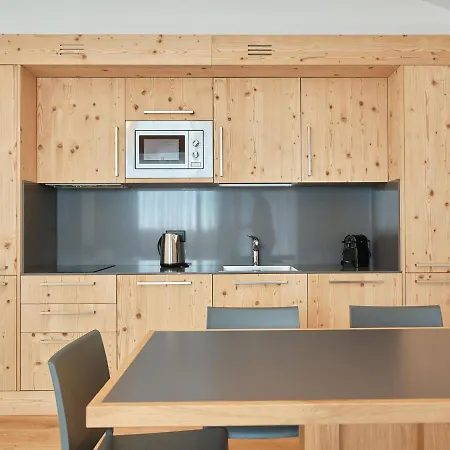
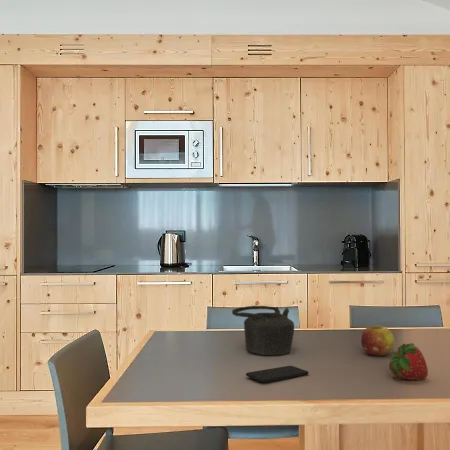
+ fruit (406, 361)
+ teapot (268, 328)
+ smartphone (277, 373)
+ fruit (377, 340)
